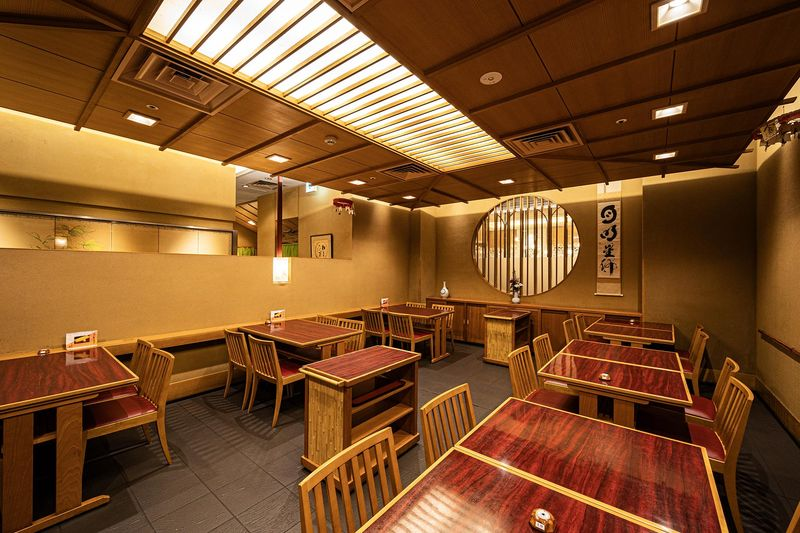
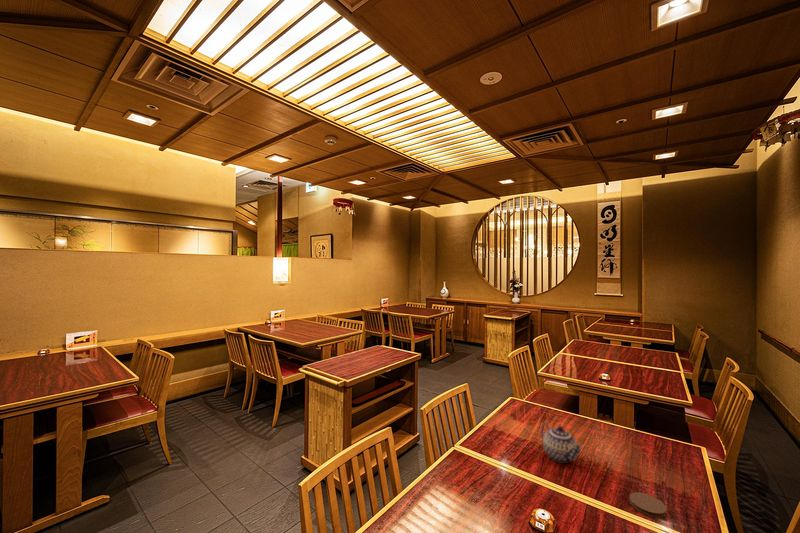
+ teapot (559, 441)
+ coaster (647, 504)
